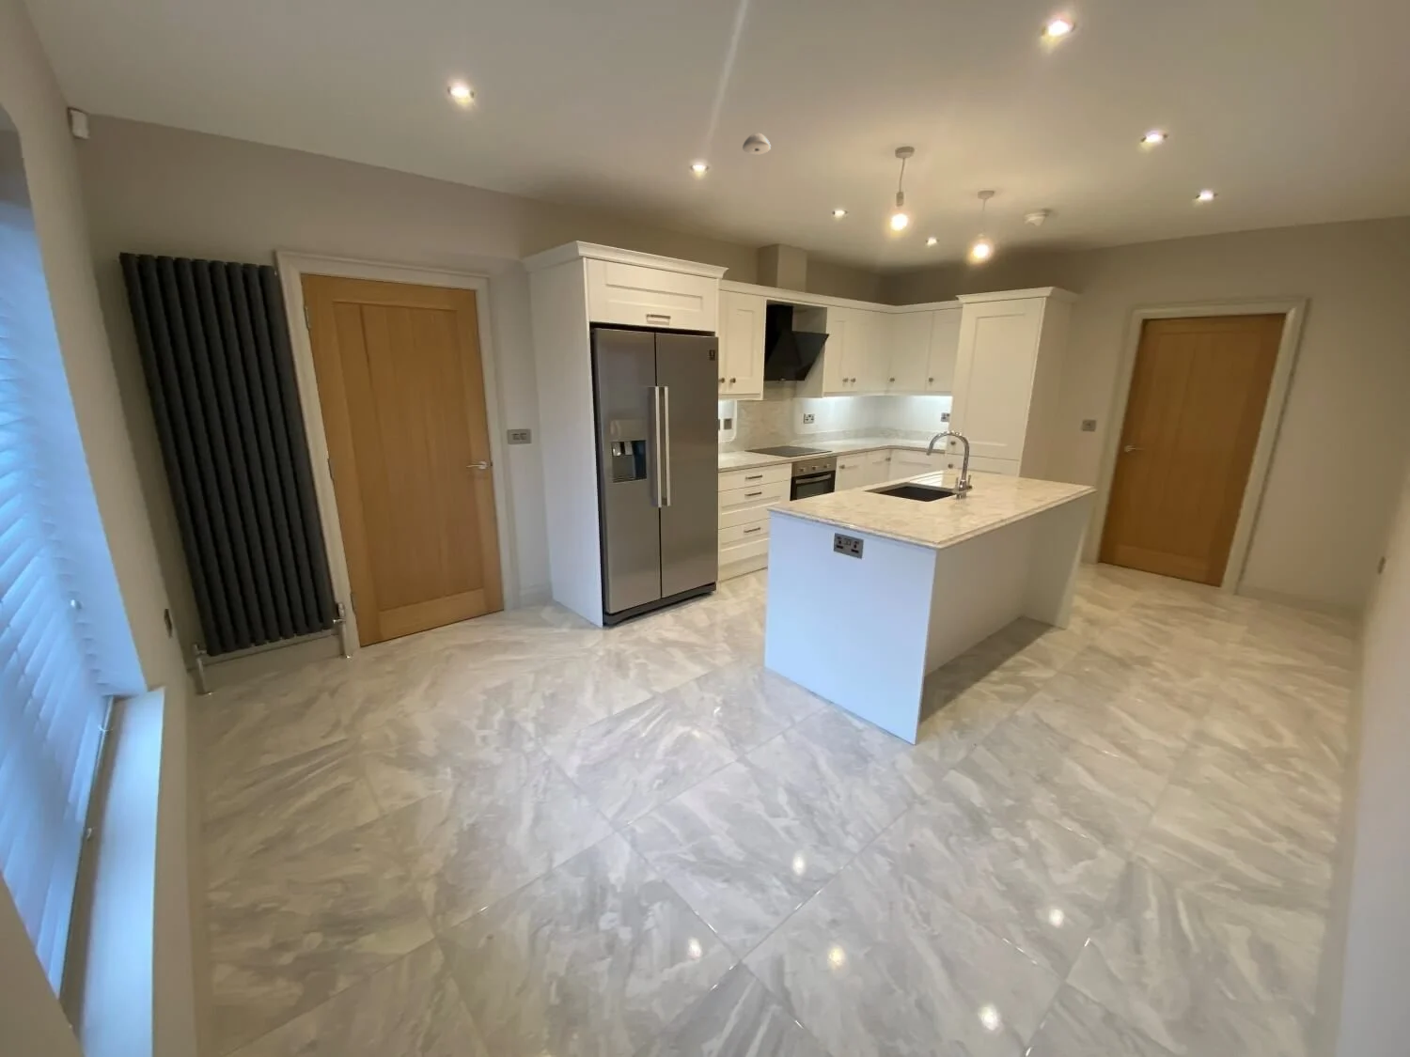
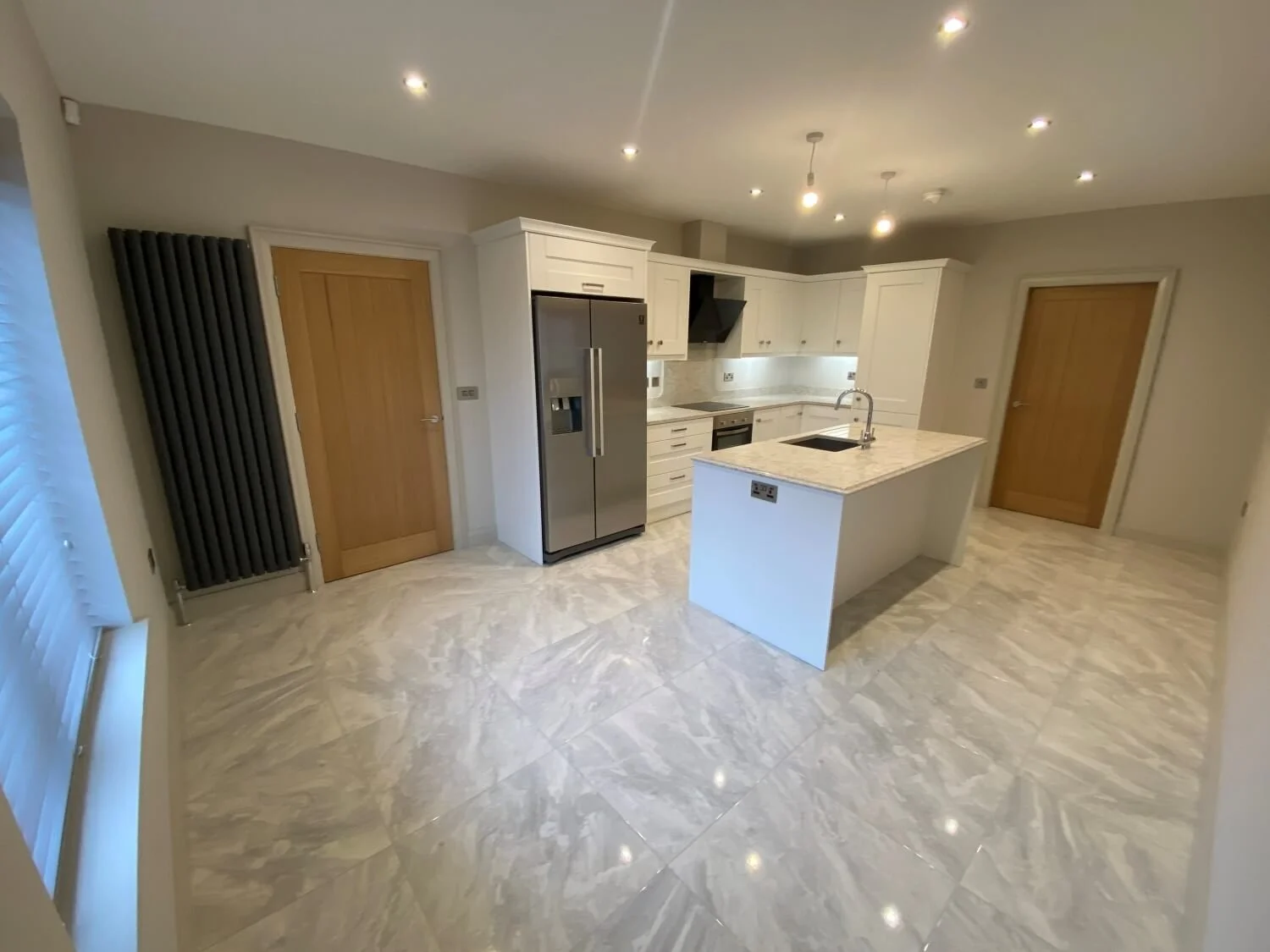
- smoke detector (757, 142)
